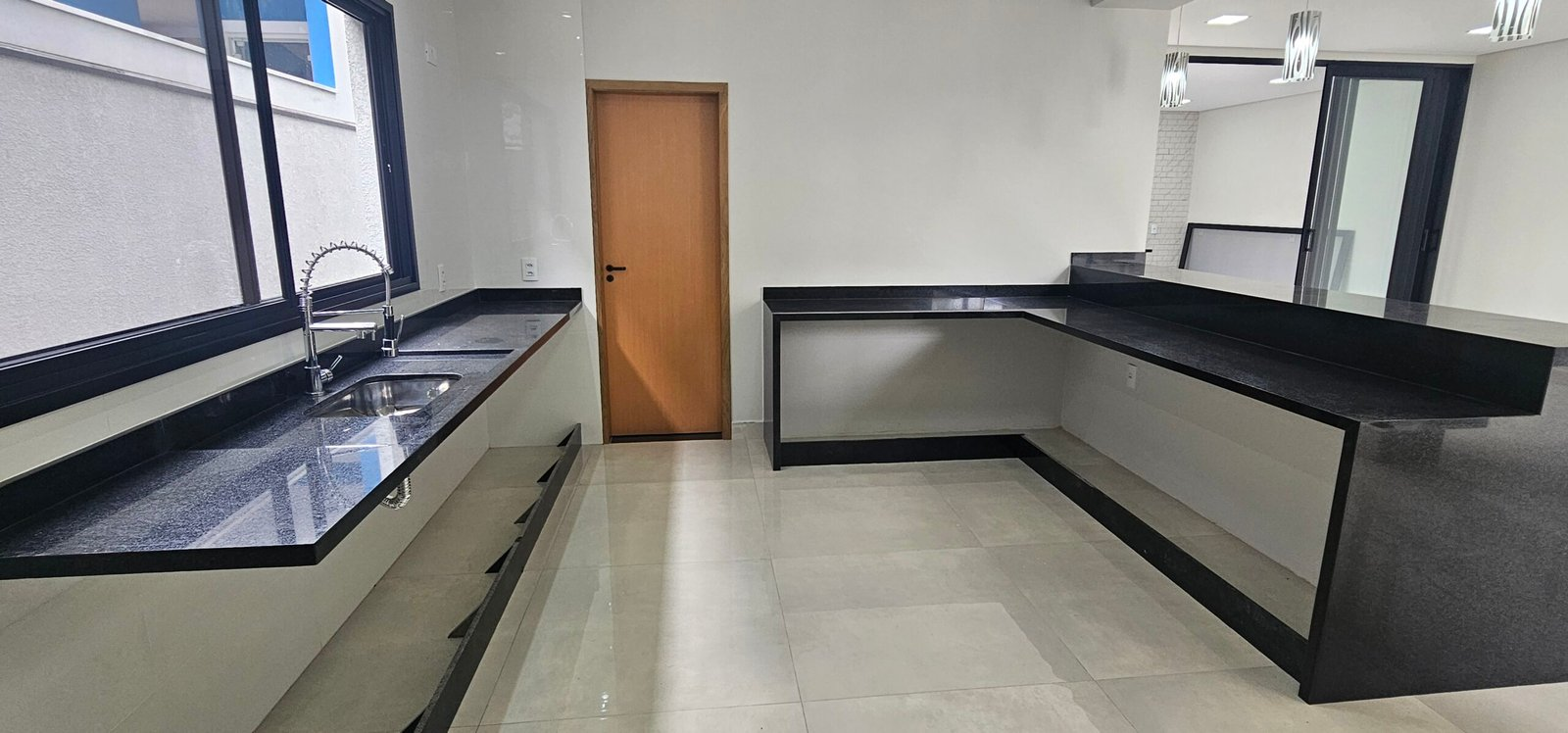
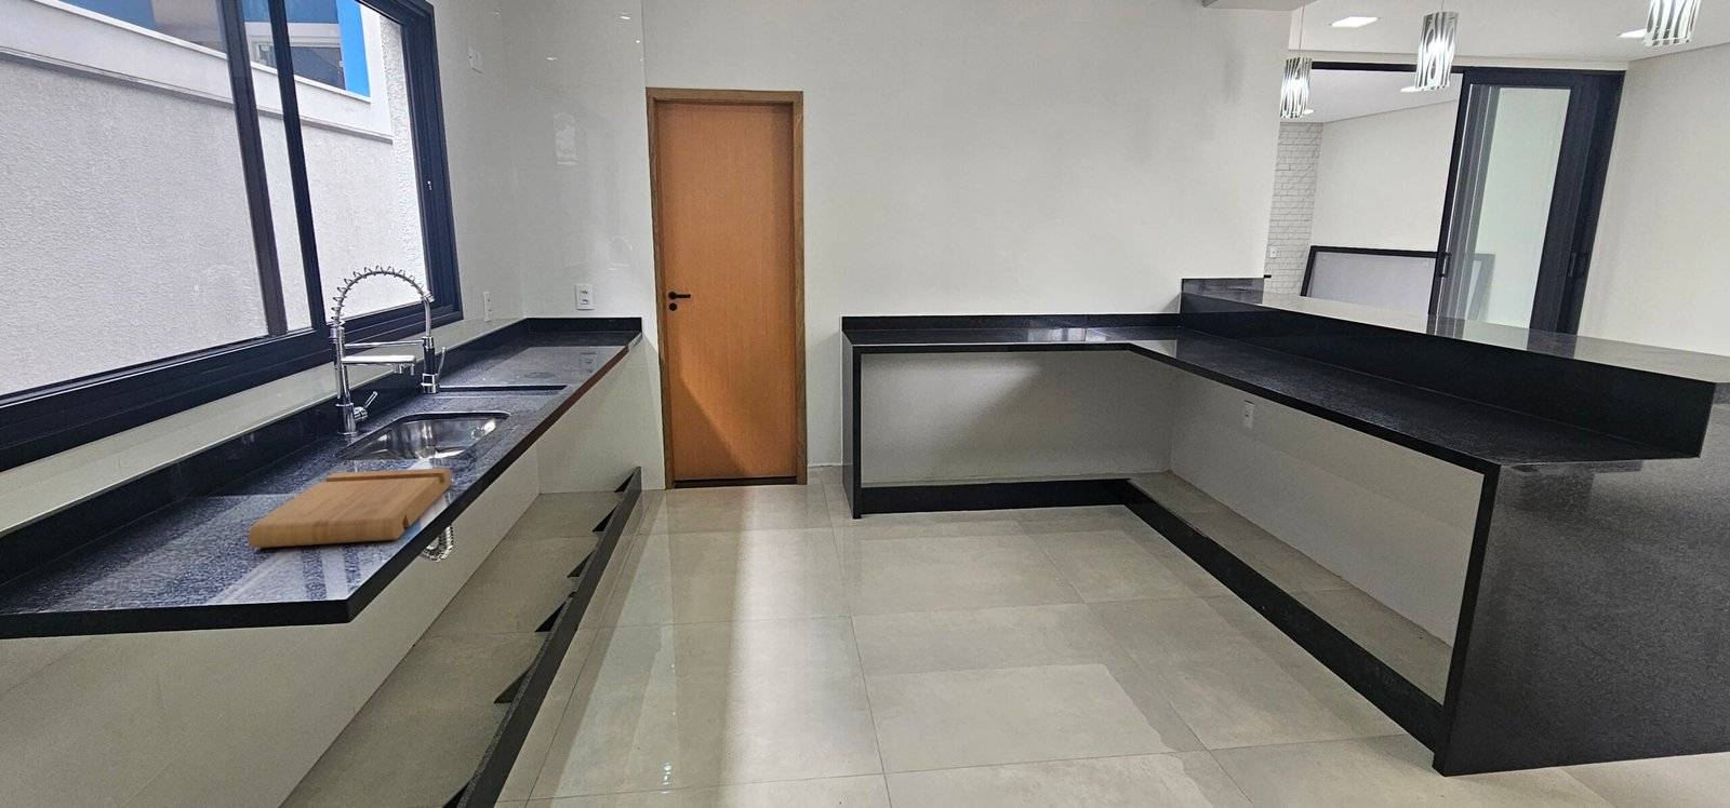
+ cutting board (362, 504)
